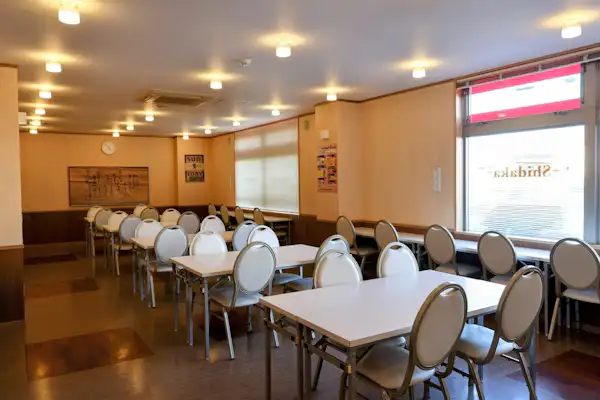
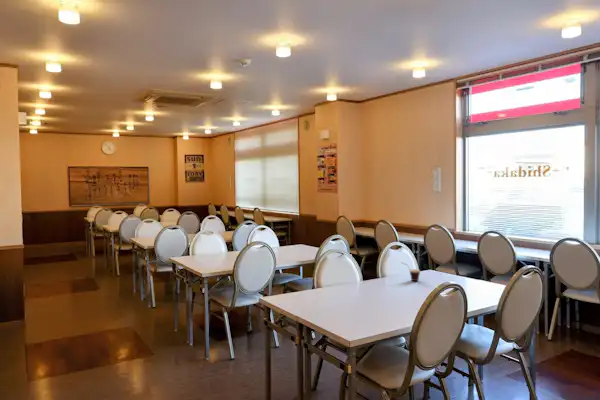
+ cup (410, 271)
